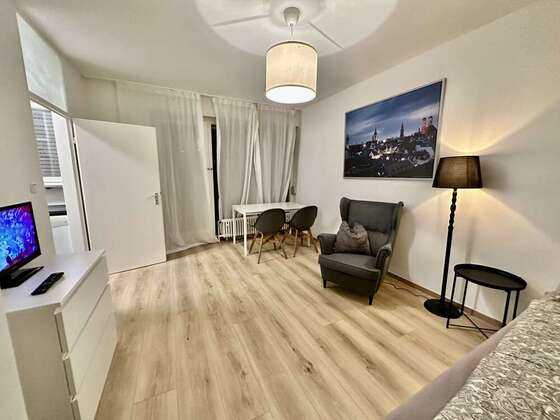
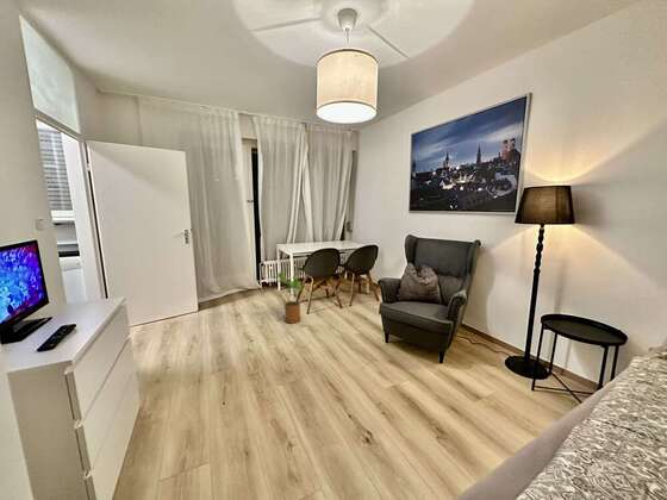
+ house plant (292, 294)
